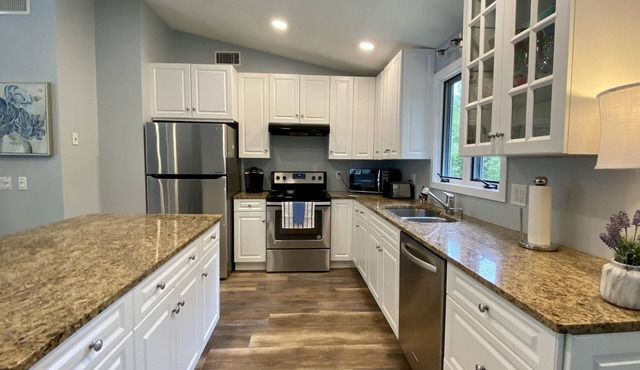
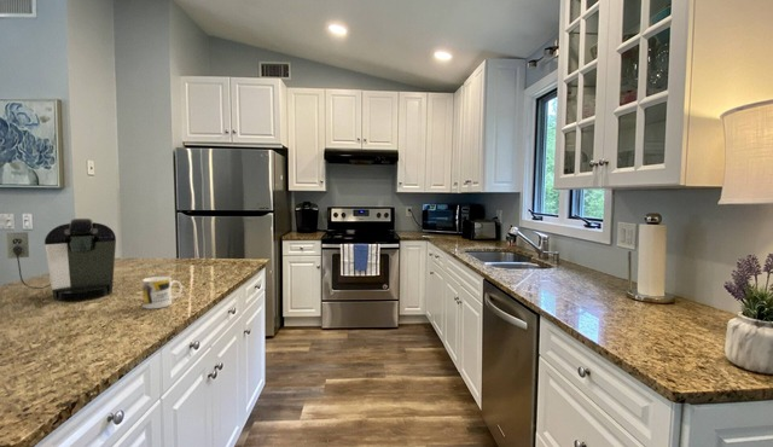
+ coffee maker (63, 257)
+ mug (163, 291)
